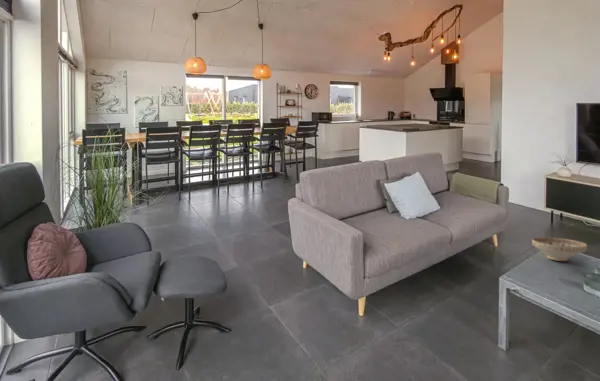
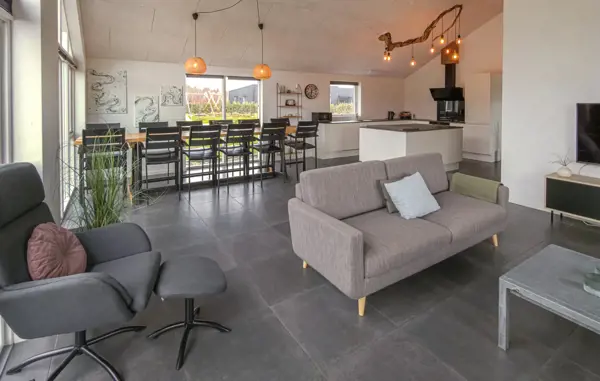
- decorative bowl (558, 250)
